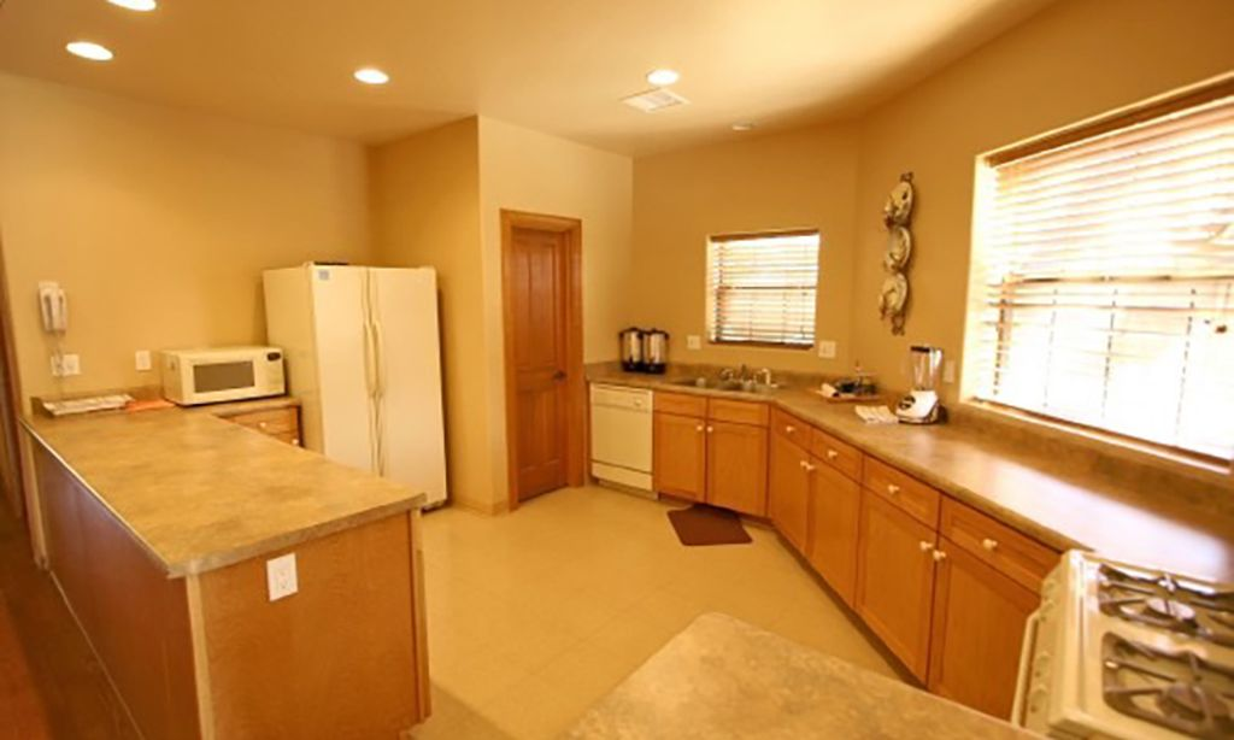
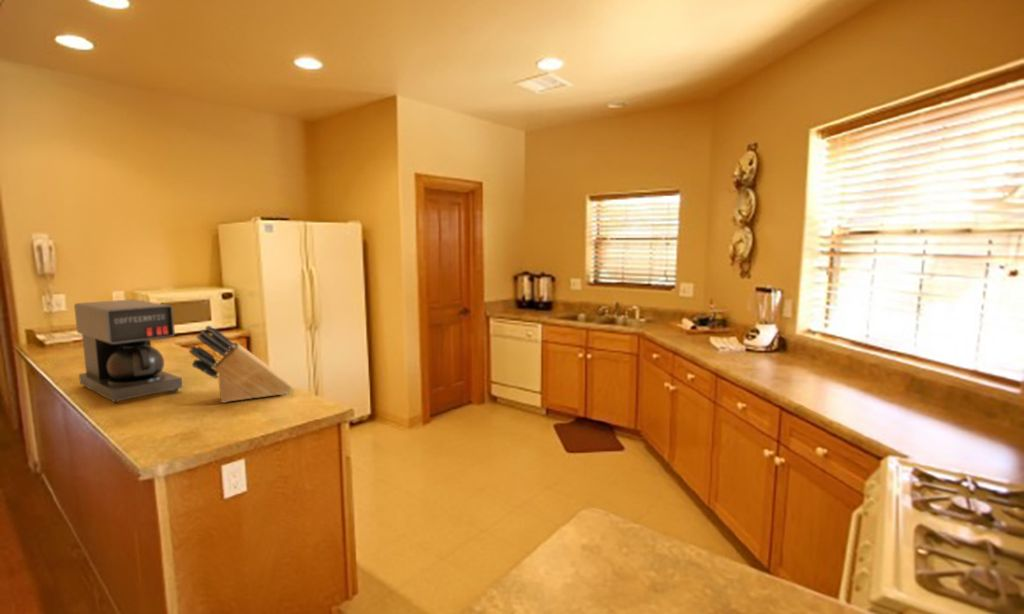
+ knife block (242, 360)
+ coffee maker (126, 346)
